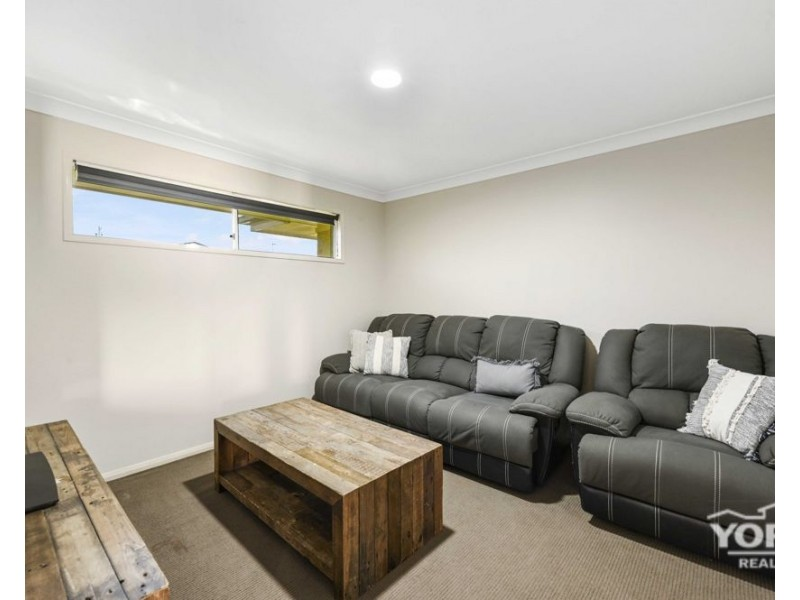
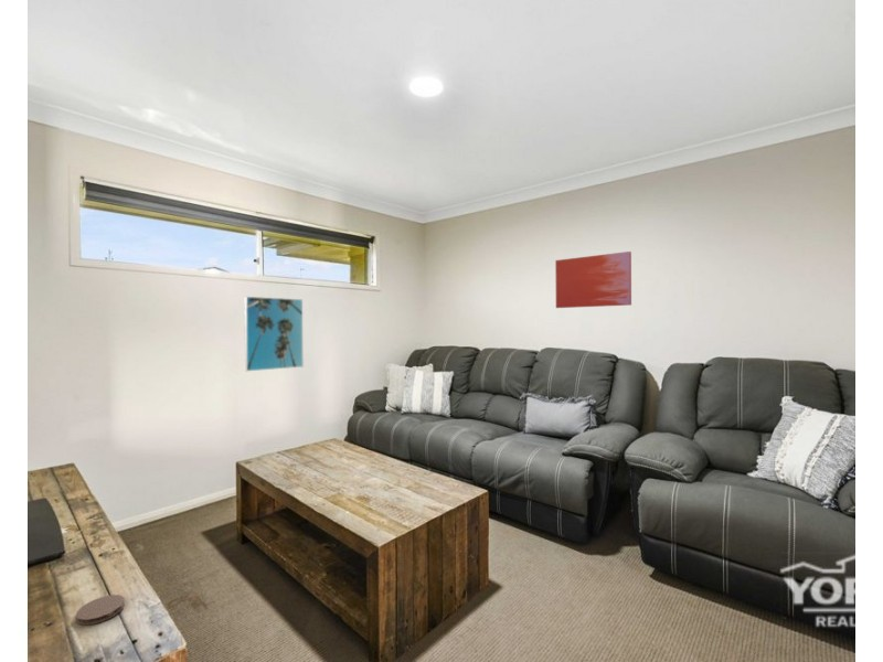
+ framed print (275, 333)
+ wall art (591, 281)
+ coaster (100, 609)
